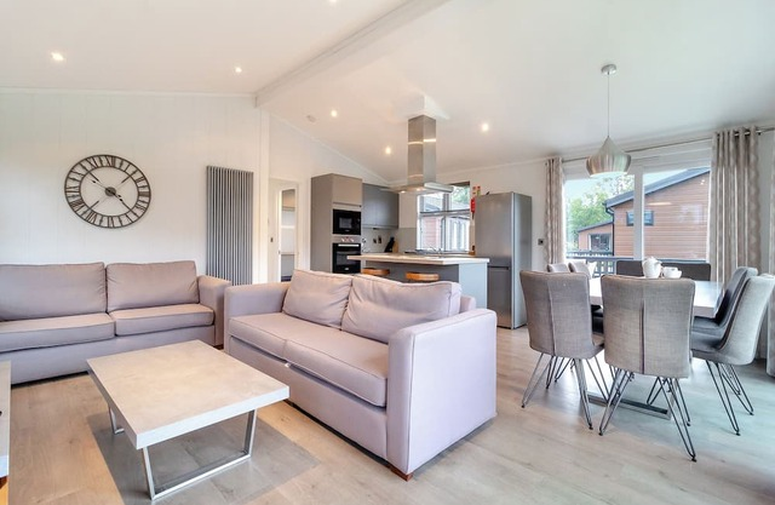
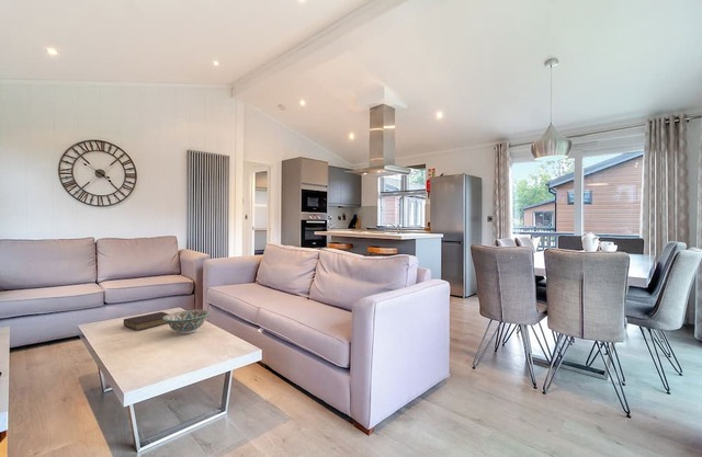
+ book (149, 320)
+ decorative bowl (186, 322)
